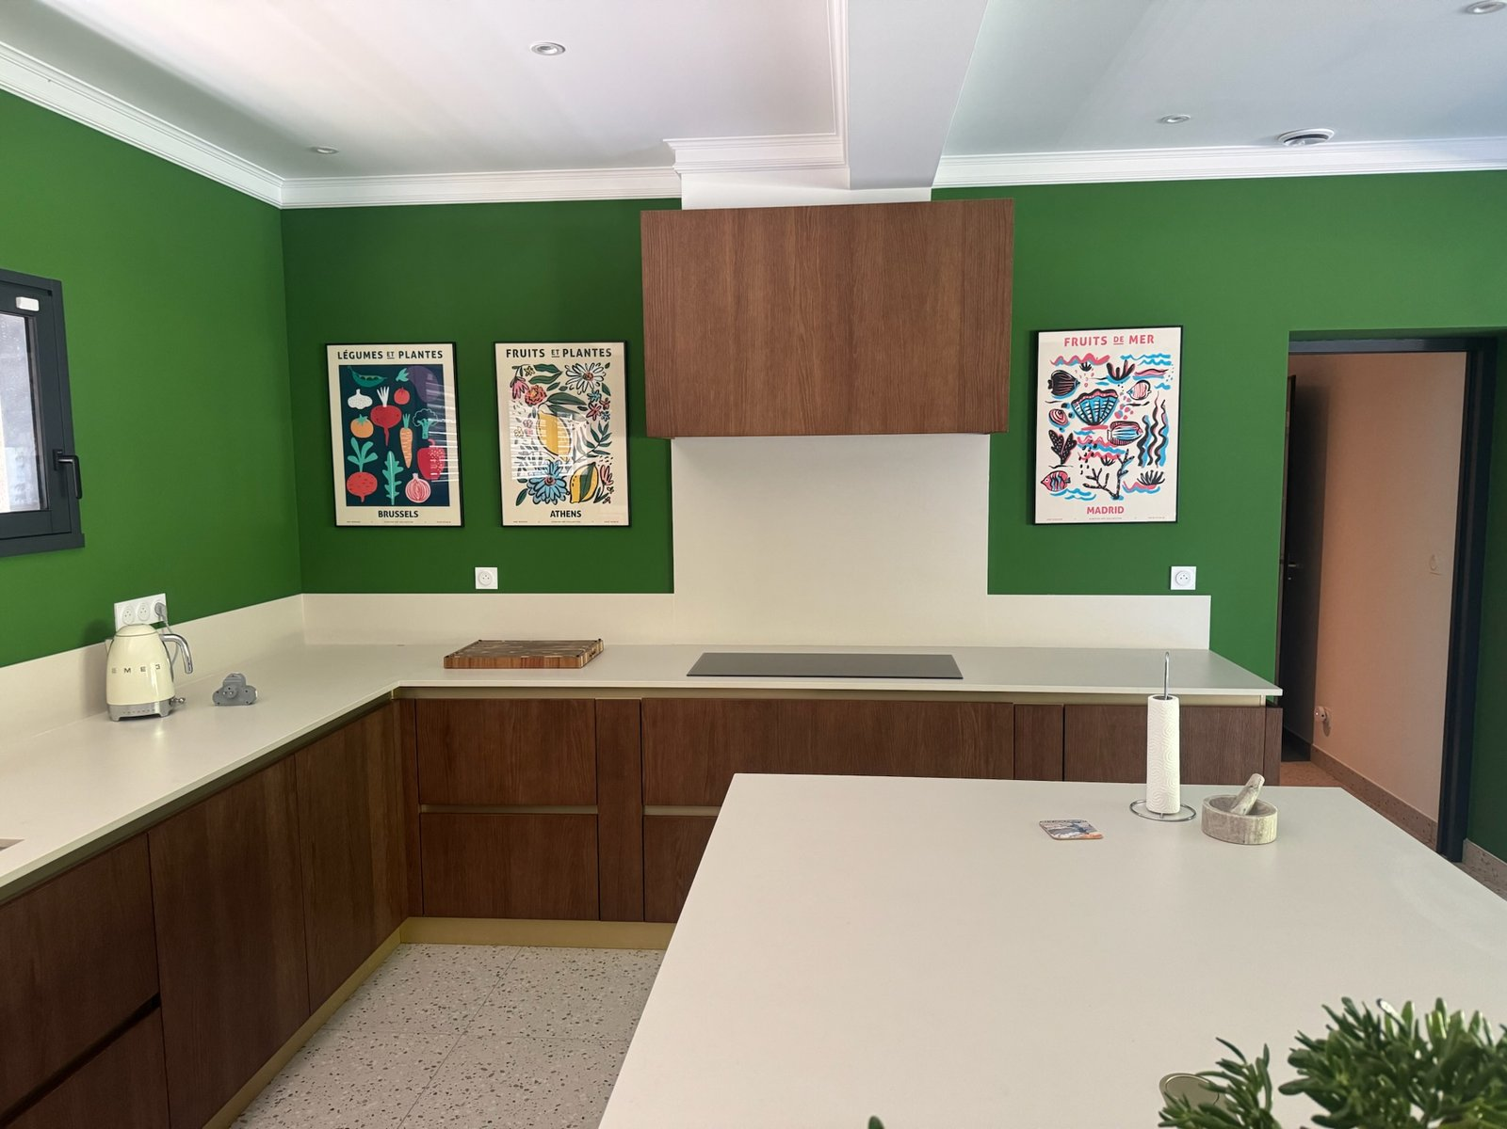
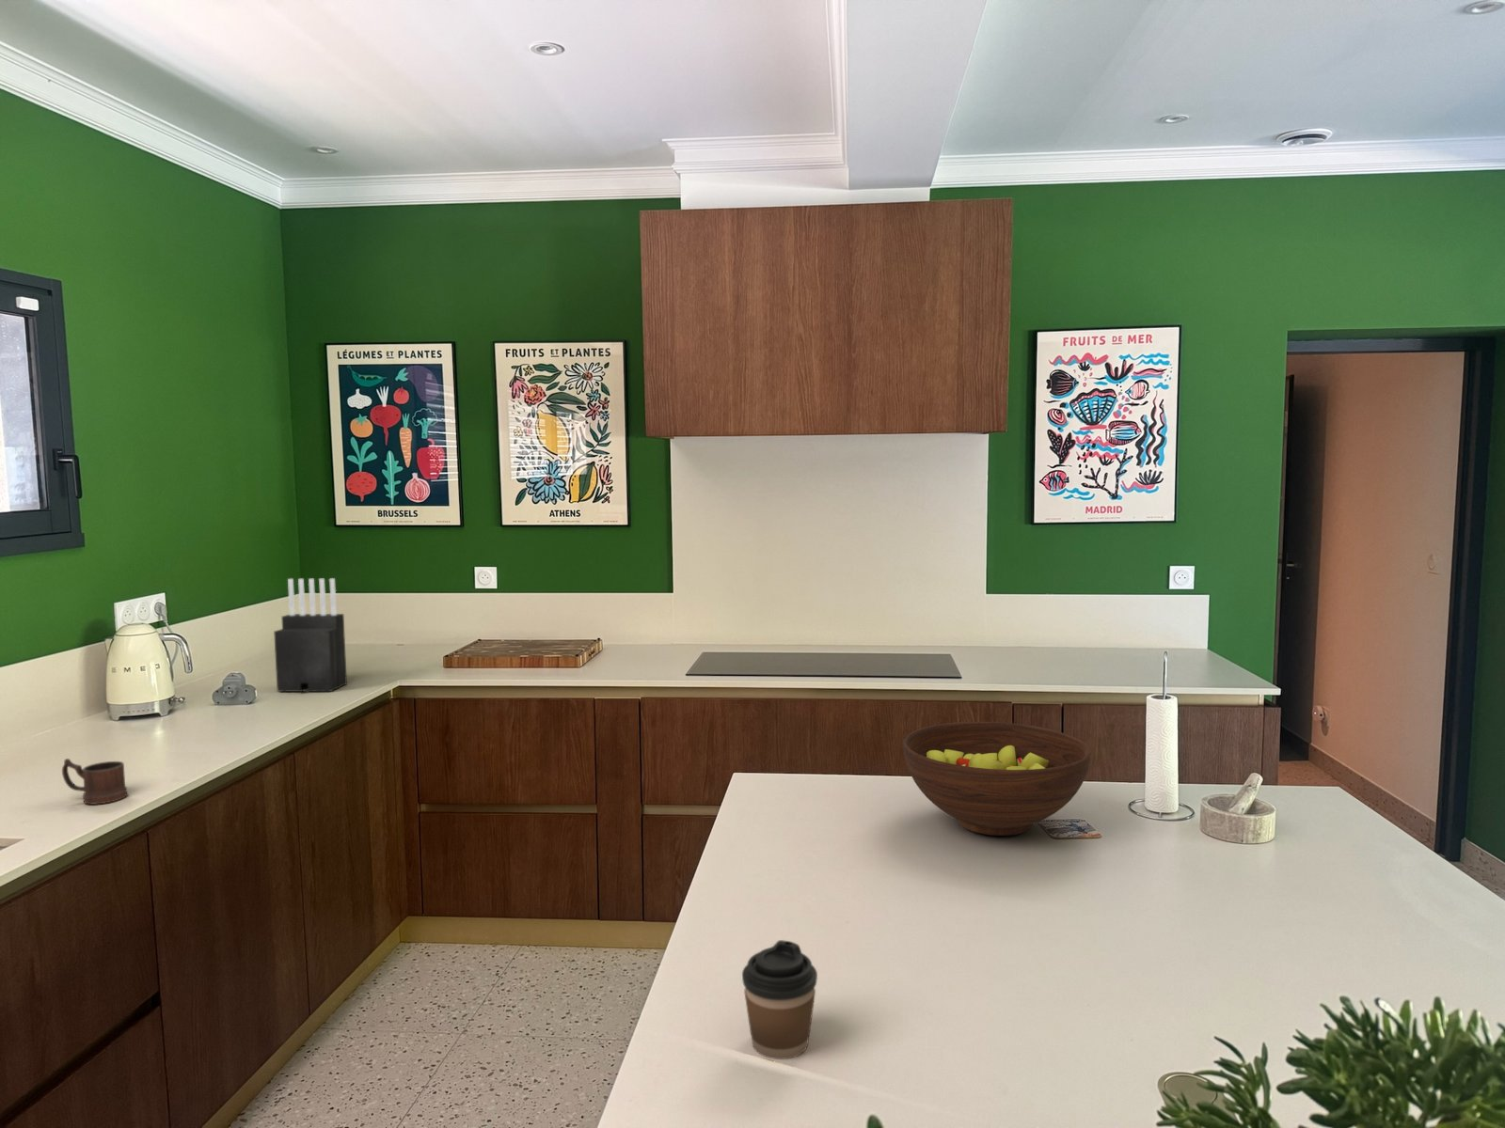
+ fruit bowl (993, 784)
+ coffee cup (780, 999)
+ knife block (308, 635)
+ mug (94, 778)
